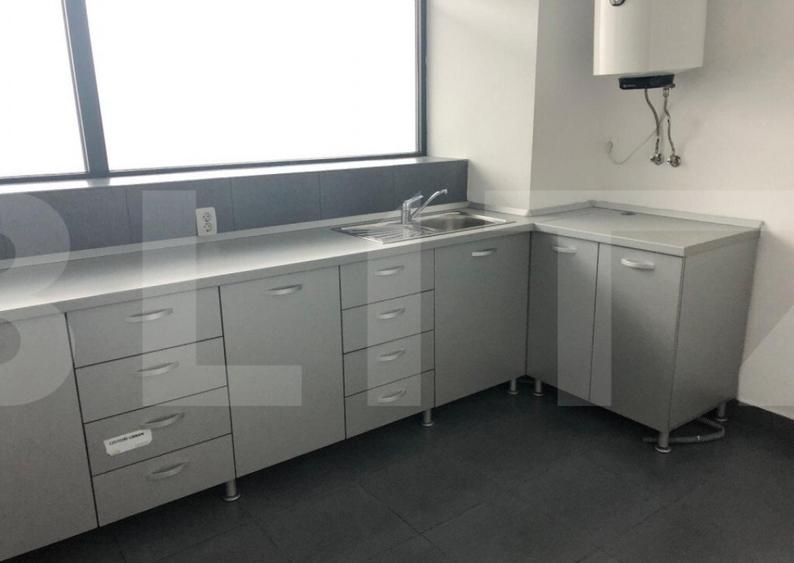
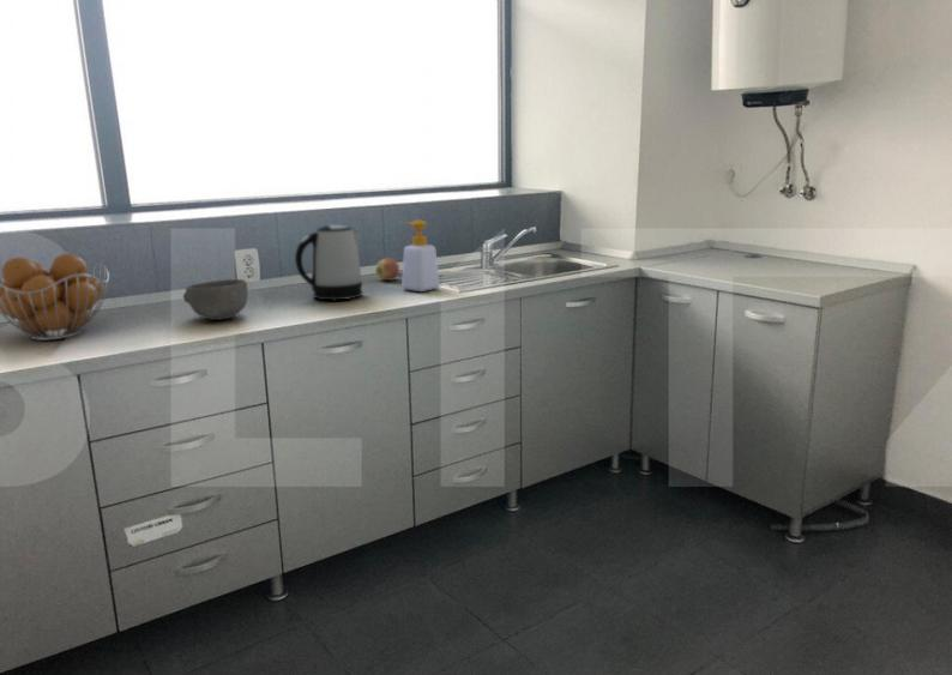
+ bowl (216, 300)
+ soap bottle (415, 254)
+ apple (388, 269)
+ fruit basket (50, 295)
+ kettle (329, 261)
